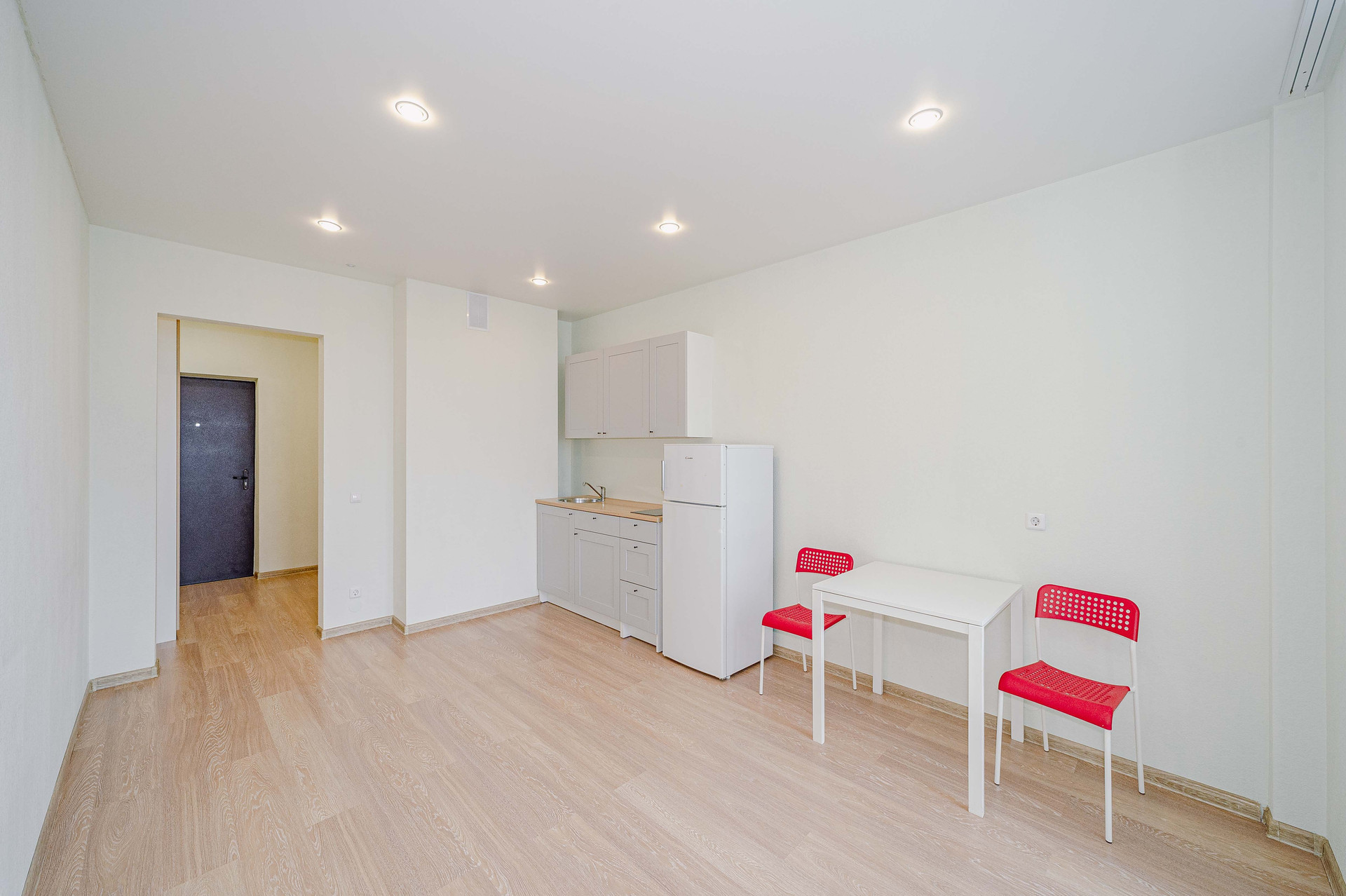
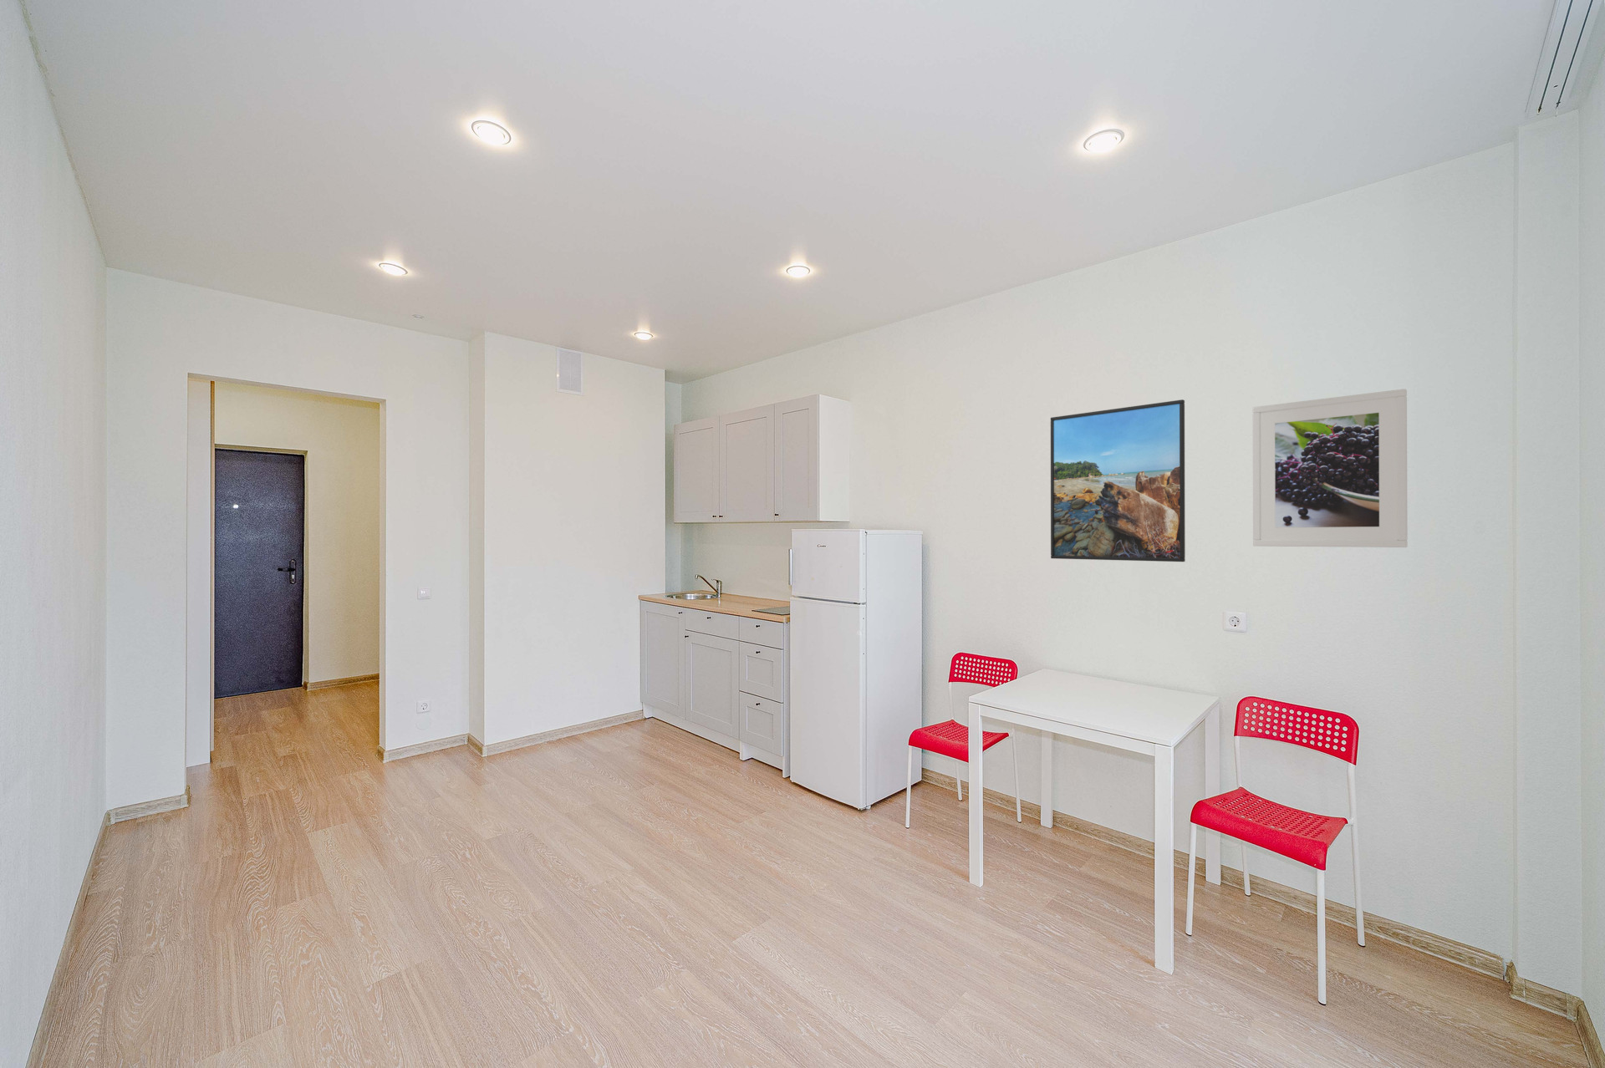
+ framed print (1325, 472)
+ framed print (1113, 485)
